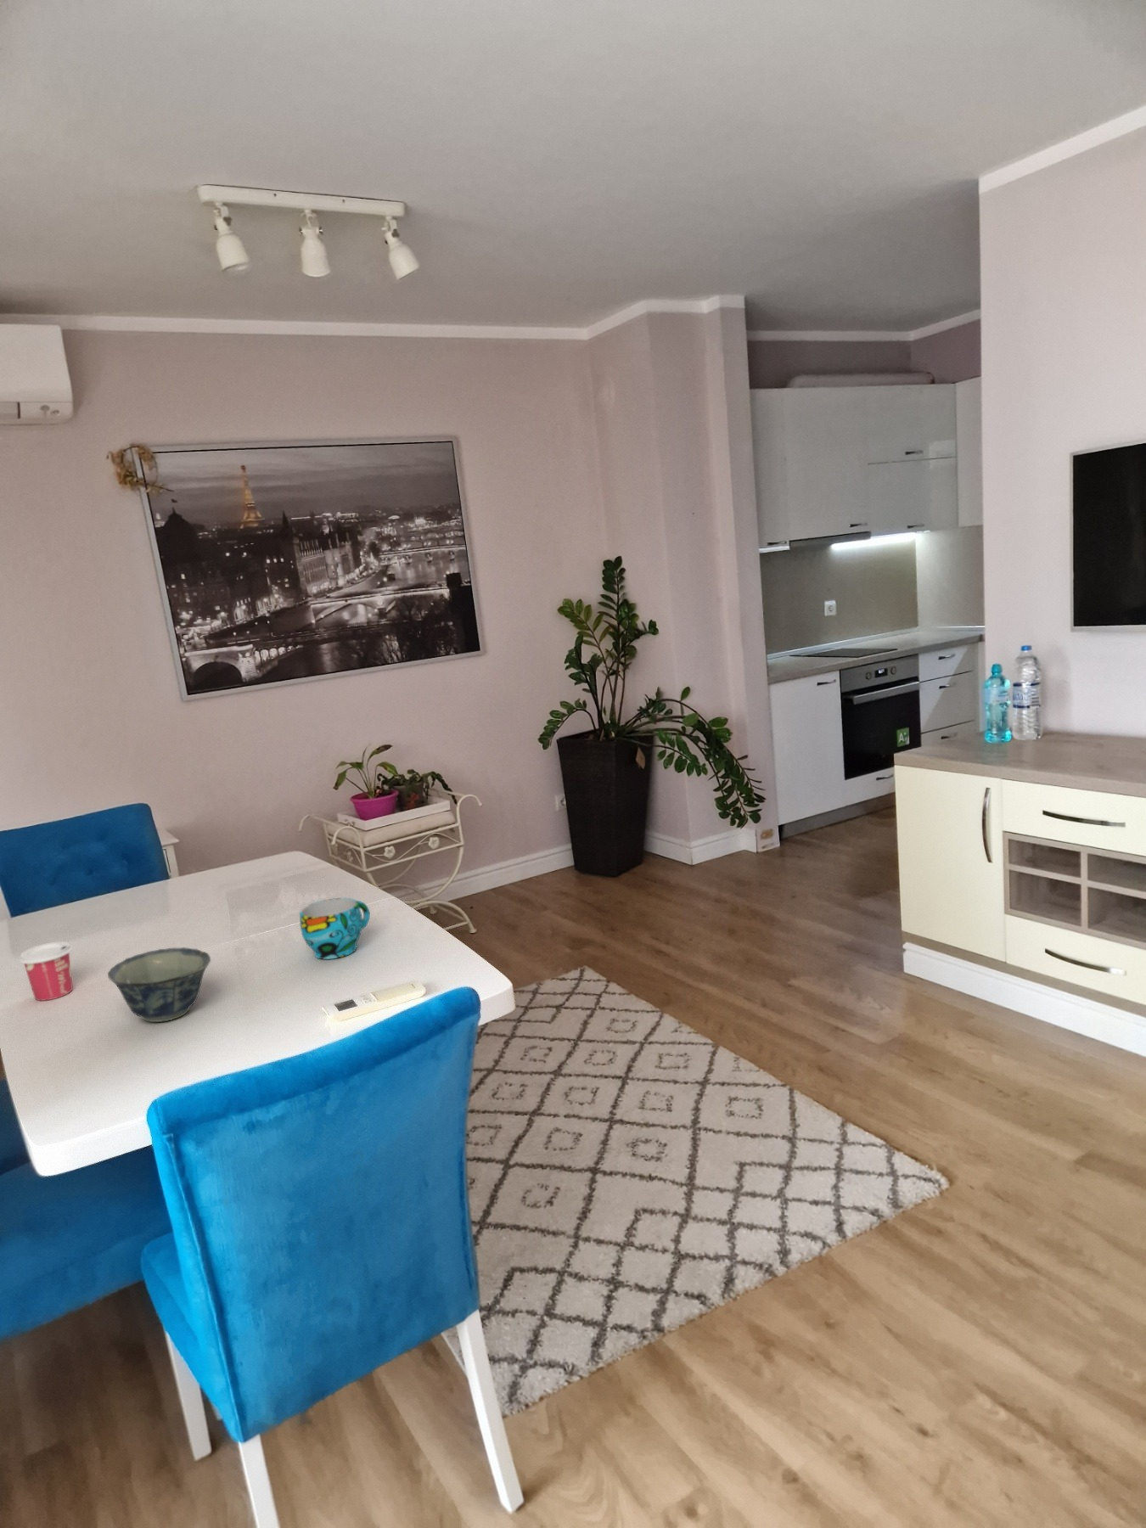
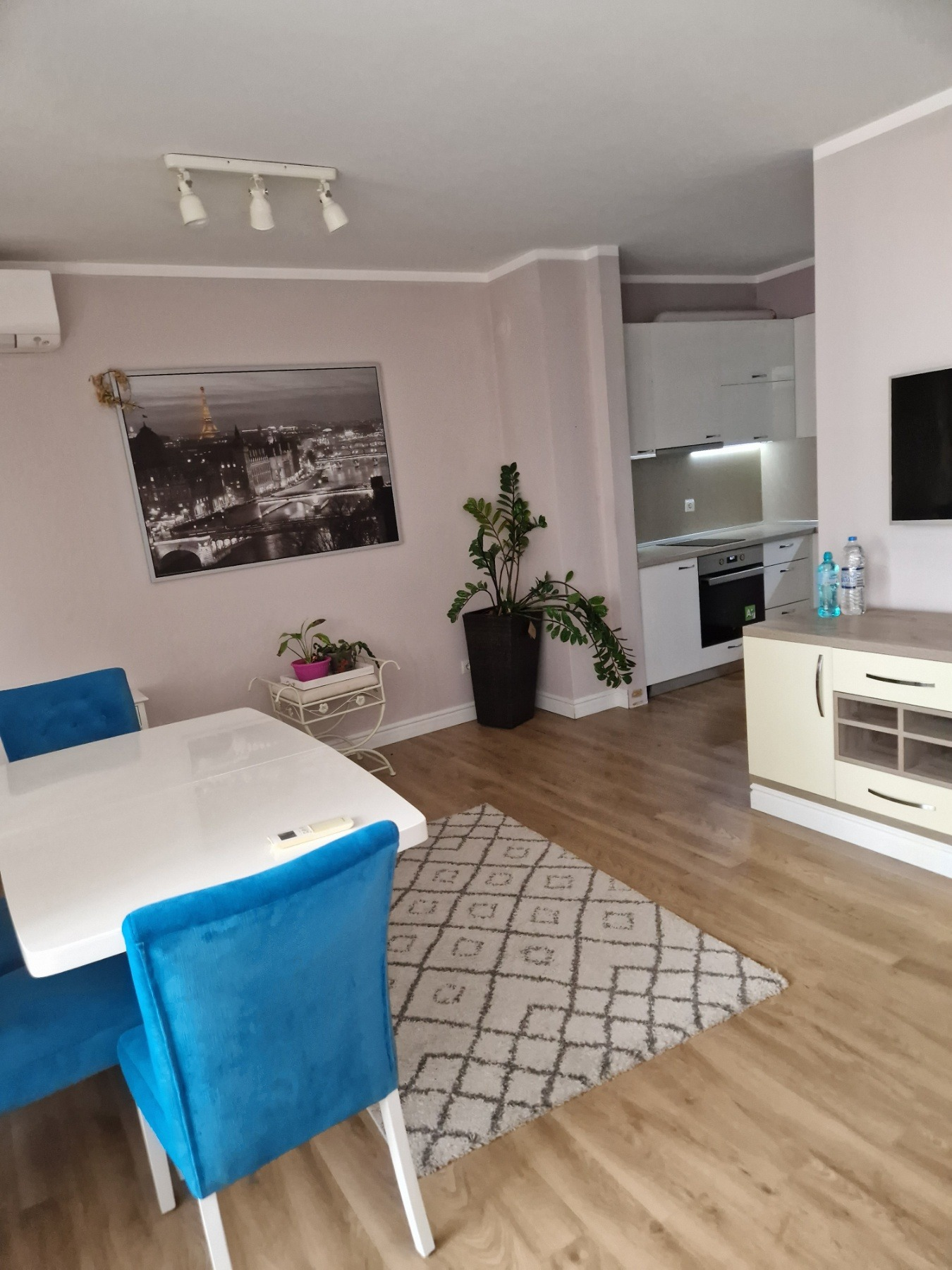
- cup (49, 971)
- bowl (164, 988)
- cup (335, 928)
